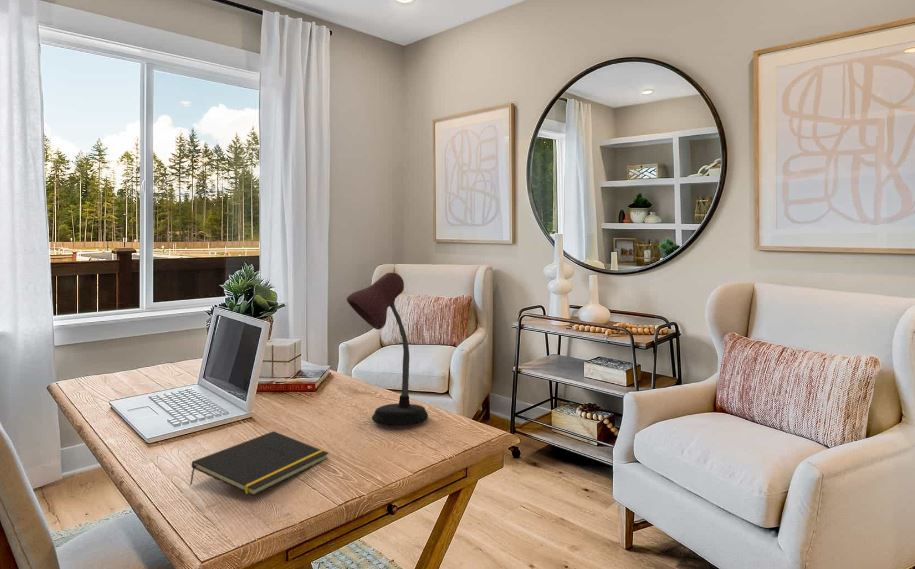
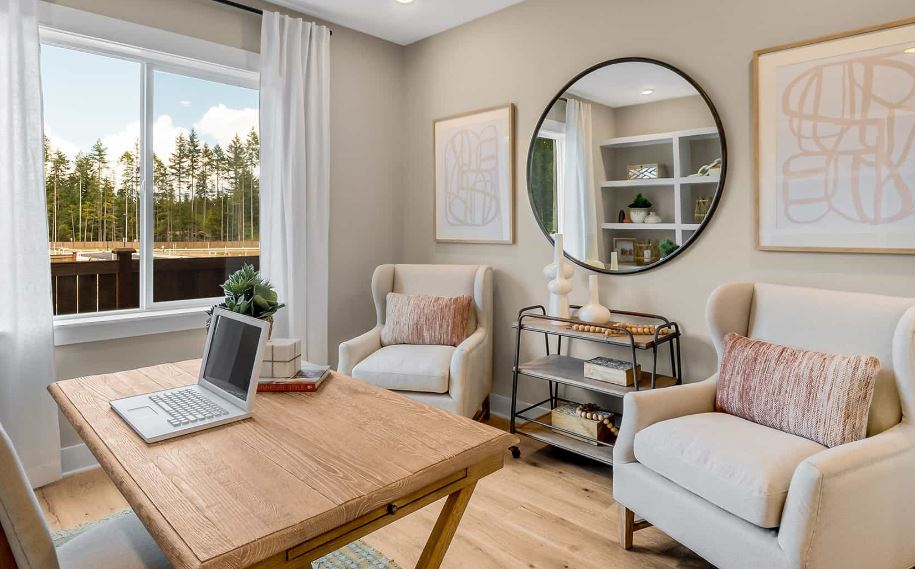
- notepad (264, 459)
- desk lamp (403, 347)
